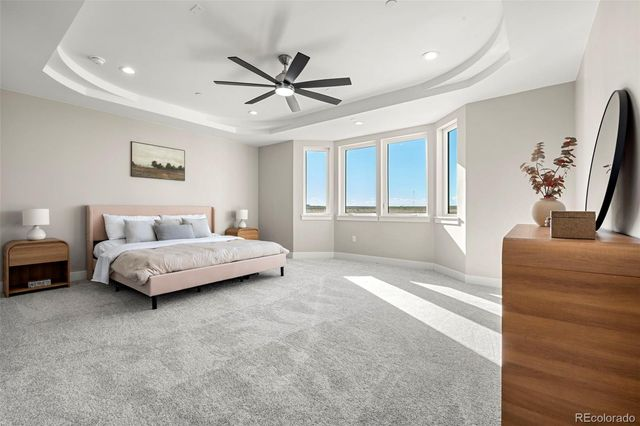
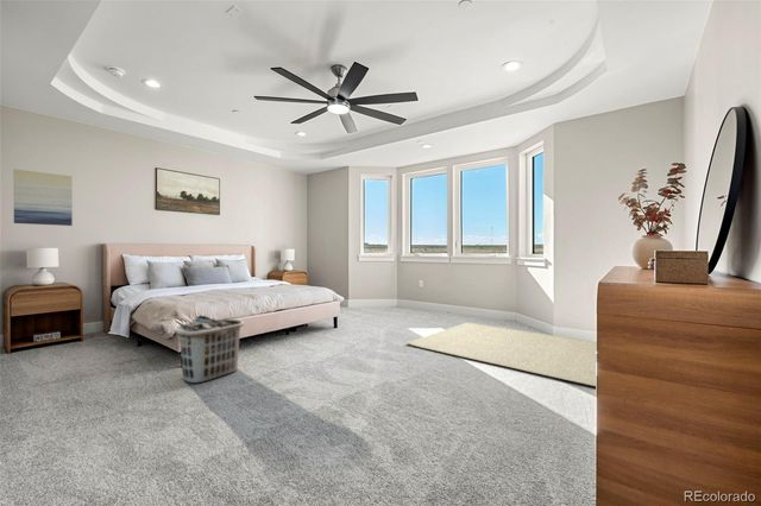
+ wall art (44, 198)
+ clothes hamper (210, 344)
+ rug (537, 349)
